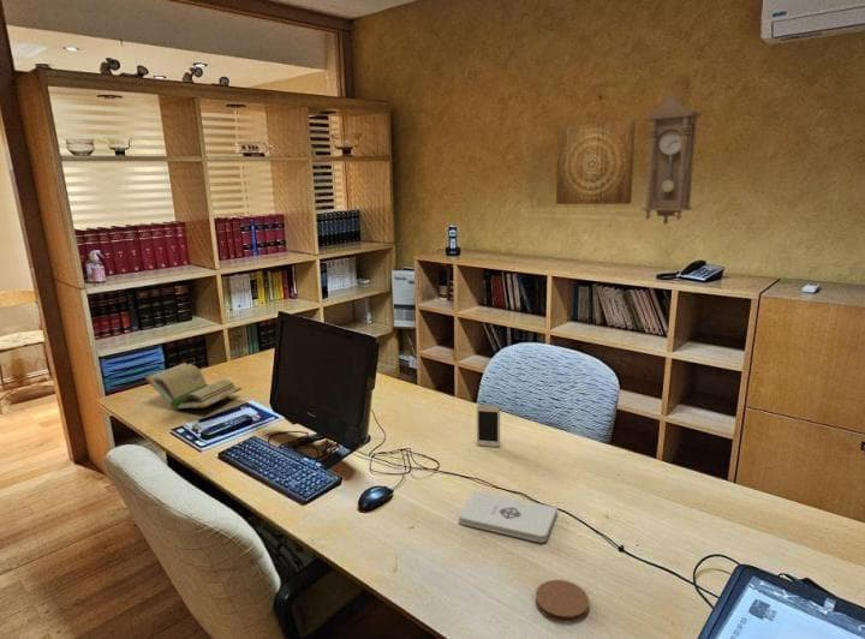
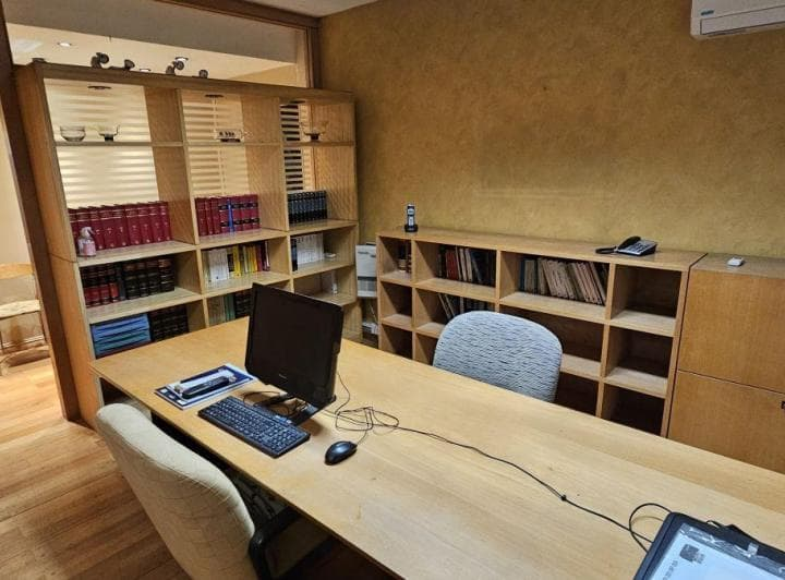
- notepad (507, 515)
- book (195, 386)
- wall art (592, 165)
- pendulum clock (669, 160)
- coaster (561, 599)
- smartphone (488, 425)
